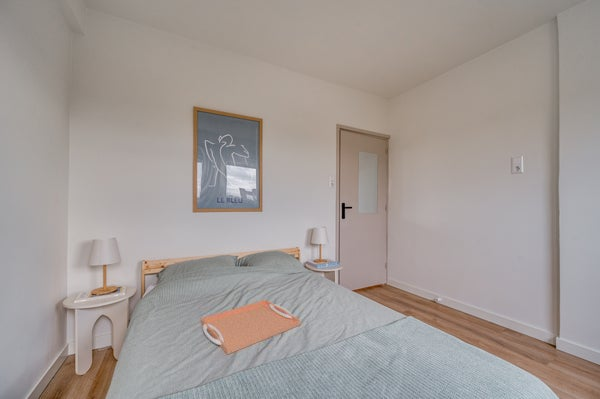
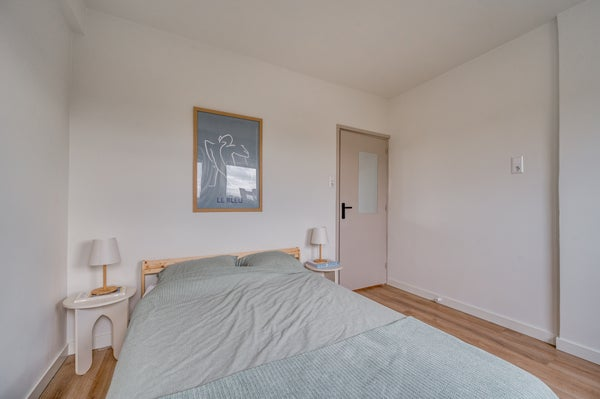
- serving tray (250, 321)
